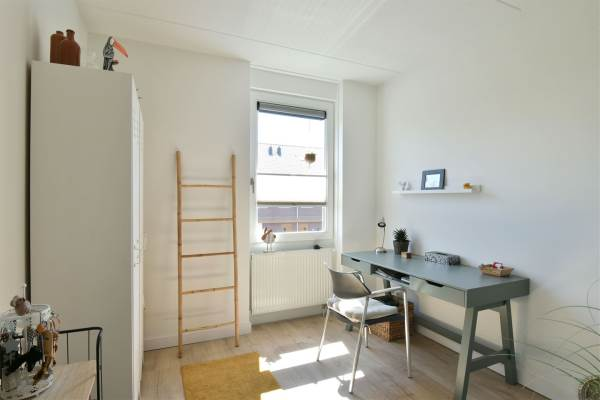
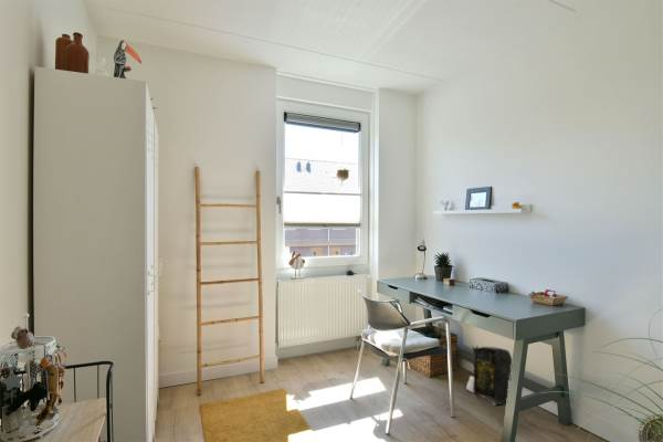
+ backpack (484, 365)
